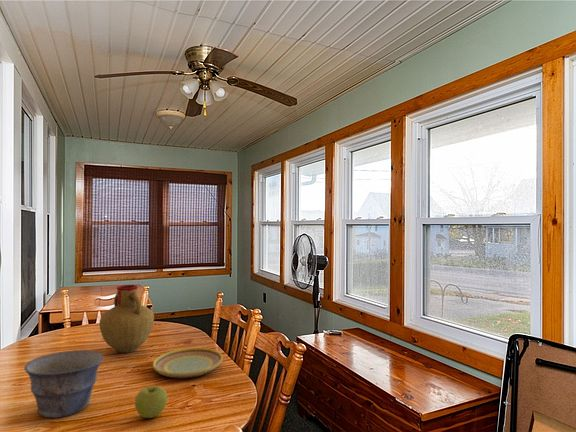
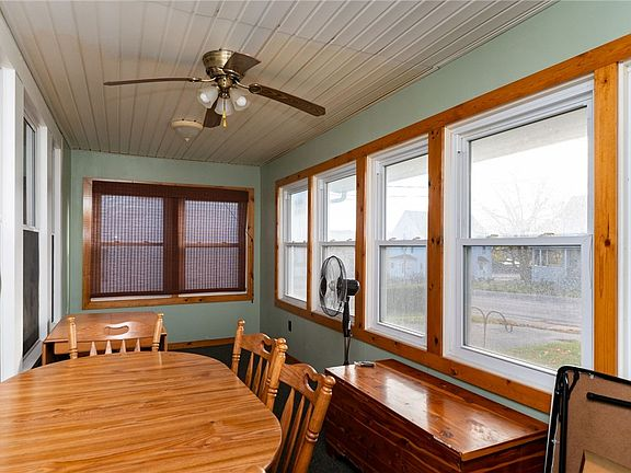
- plate (188, 363)
- apple (151, 402)
- vase (127, 318)
- bowl (65, 383)
